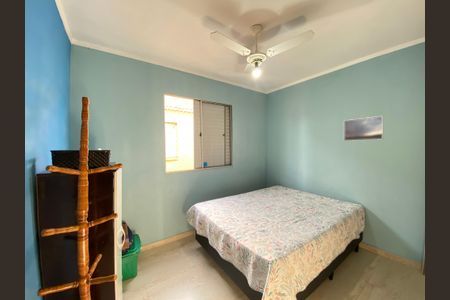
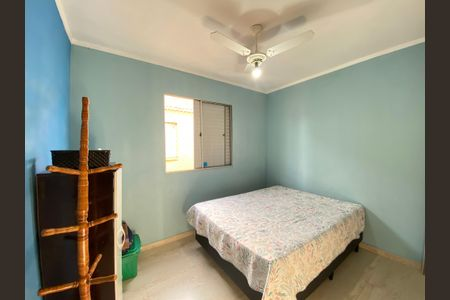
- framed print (362, 129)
